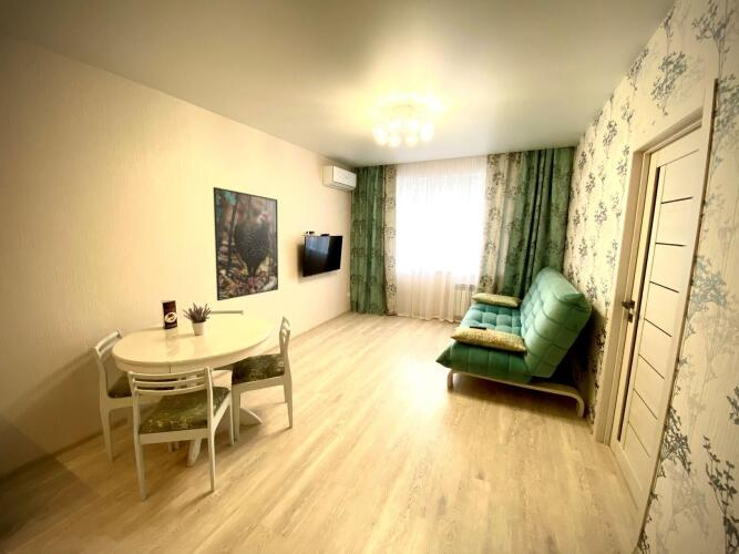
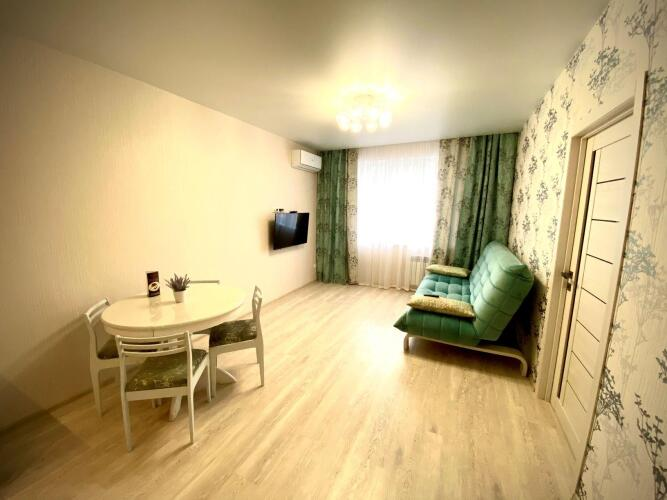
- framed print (249, 245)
